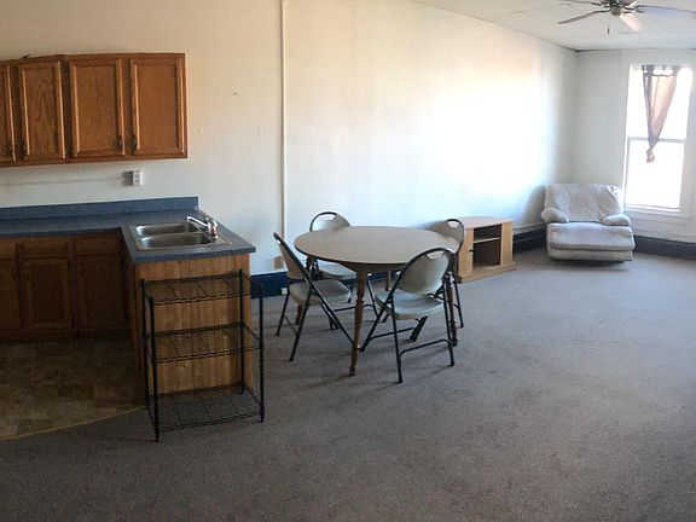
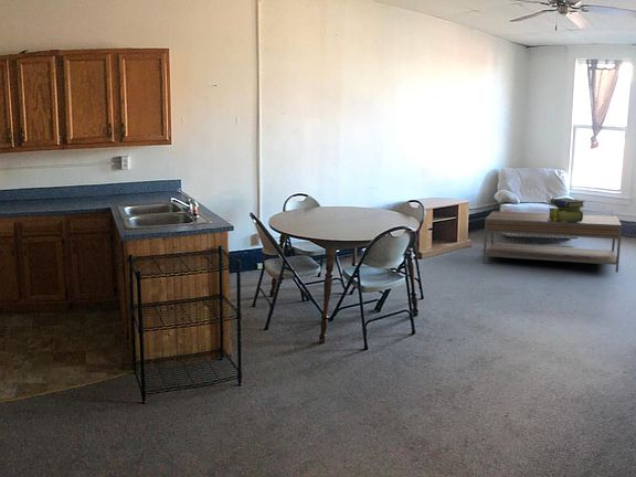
+ stack of books (566, 210)
+ coffee table (550, 234)
